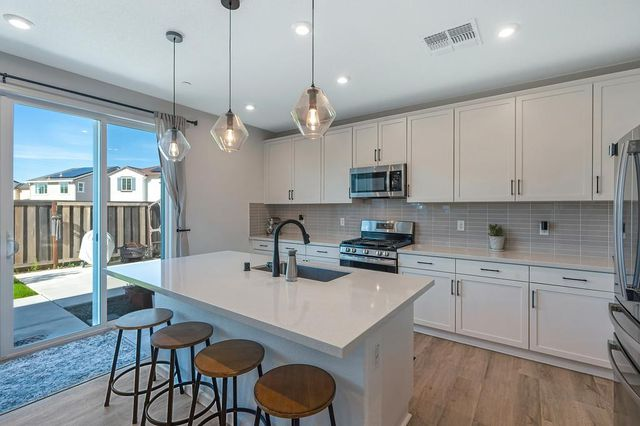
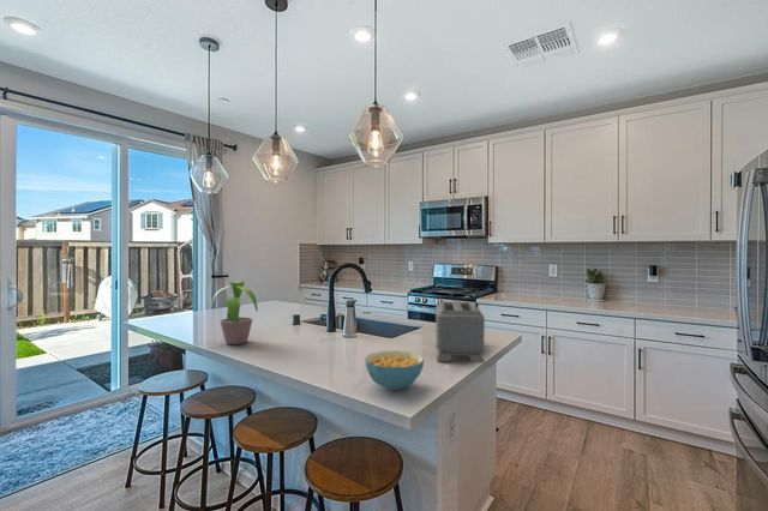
+ cereal bowl (394, 372)
+ potted plant (235, 312)
+ toaster (457, 327)
